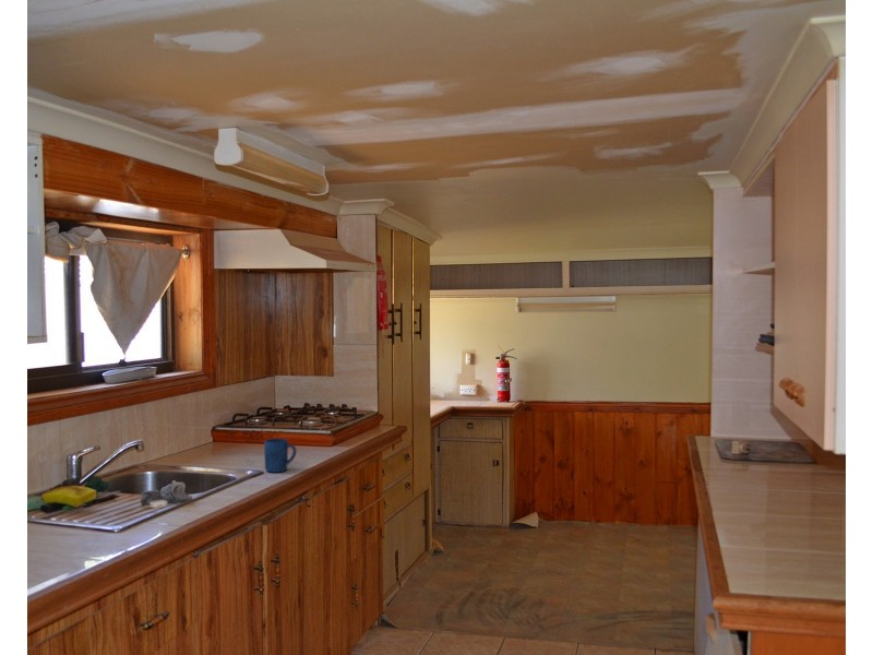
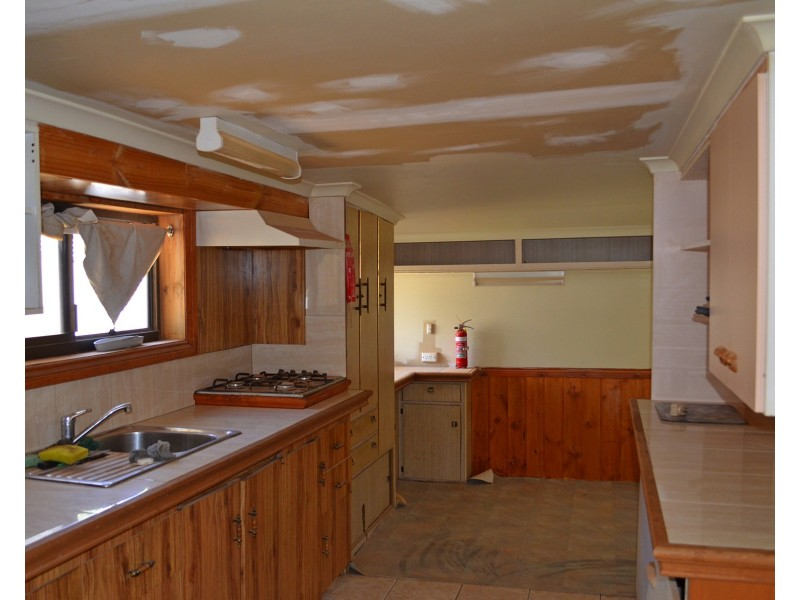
- mug (280, 455)
